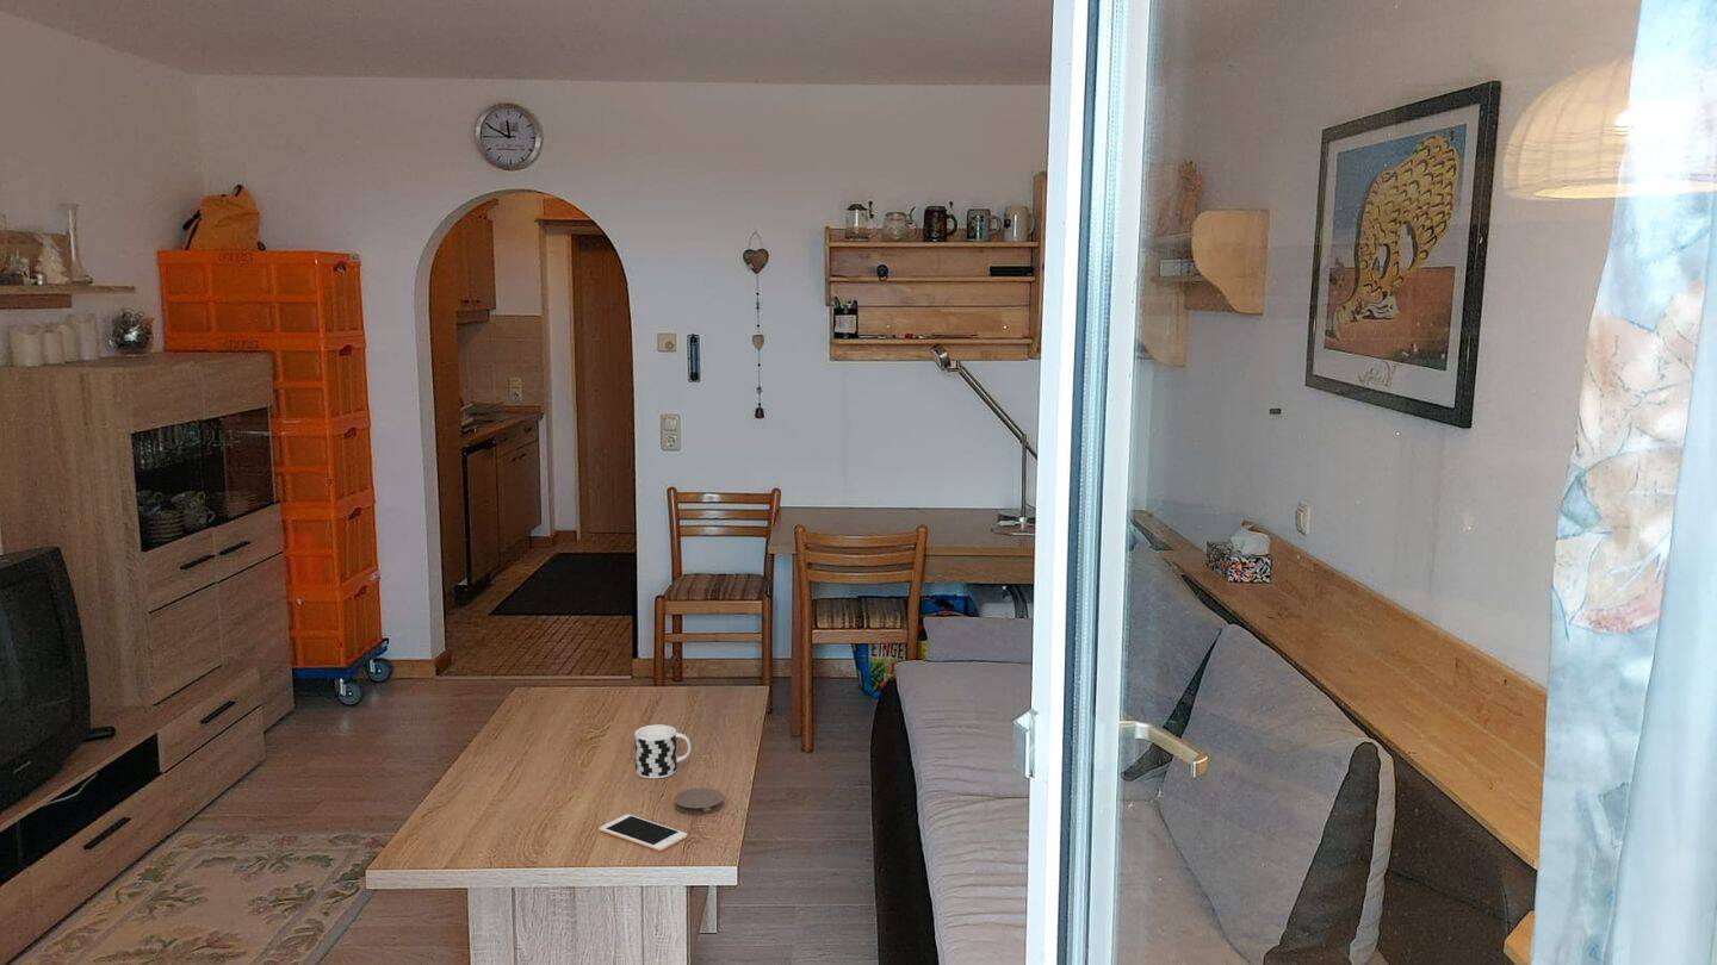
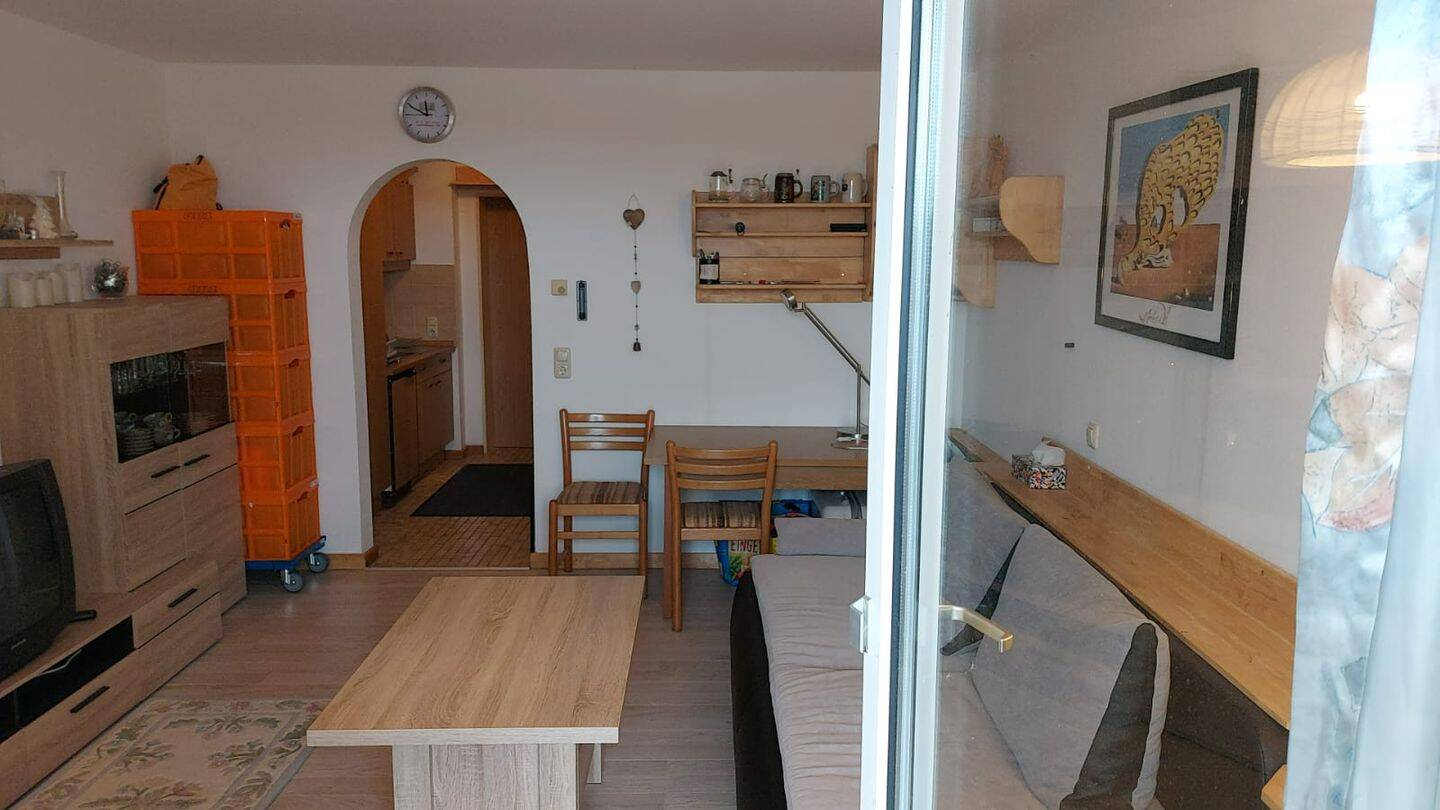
- cup (663, 751)
- coaster (699, 801)
- cell phone (643, 832)
